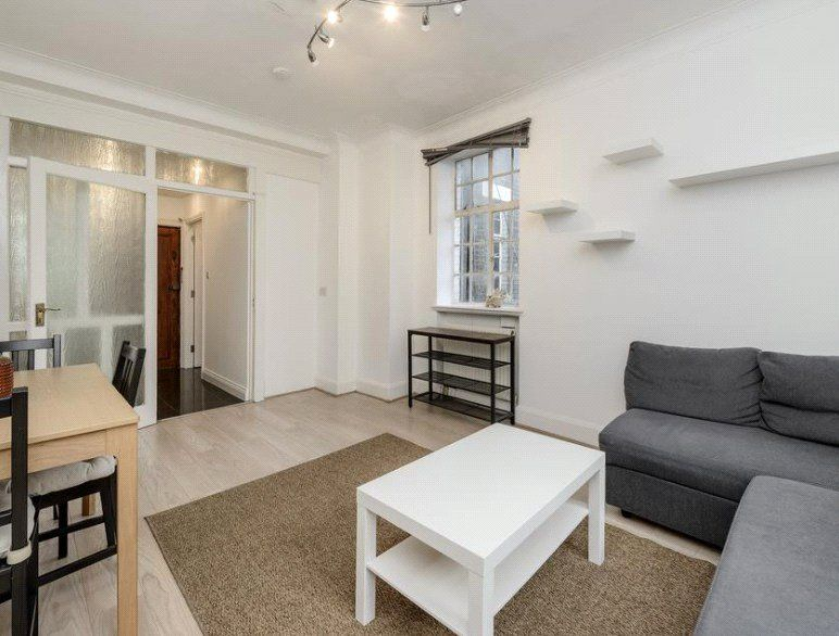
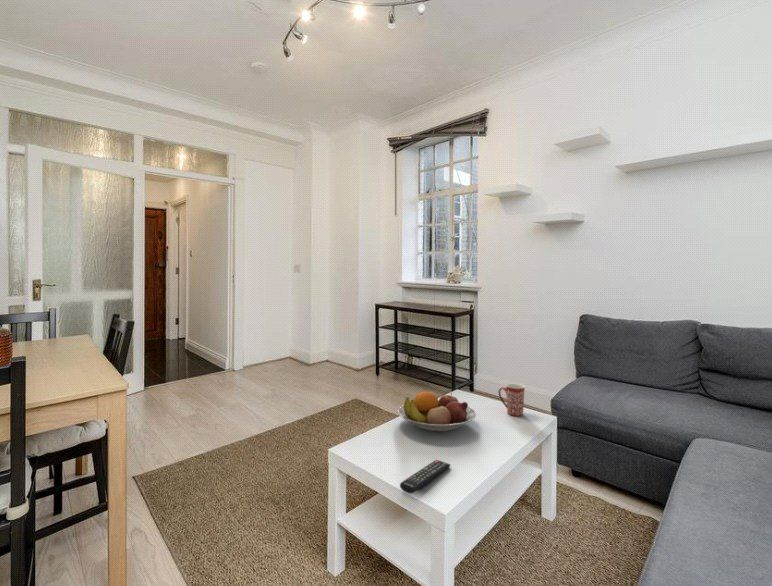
+ remote control (426, 475)
+ mug (511, 398)
+ fruit bowl (436, 408)
